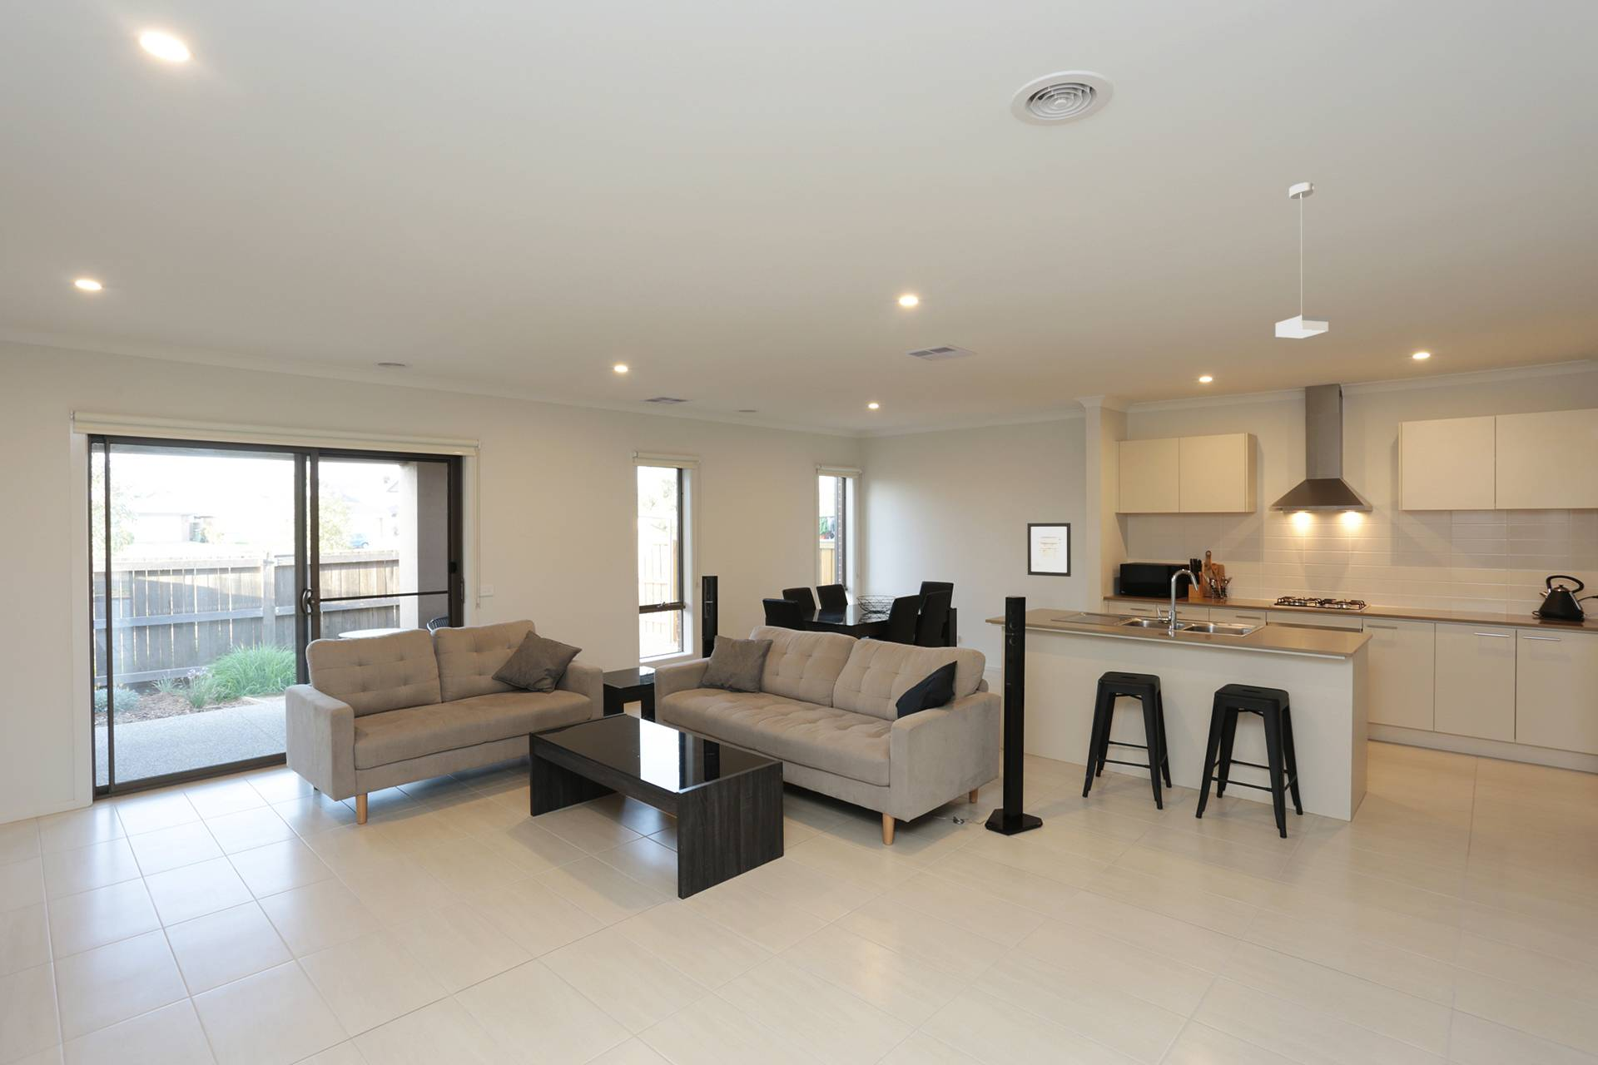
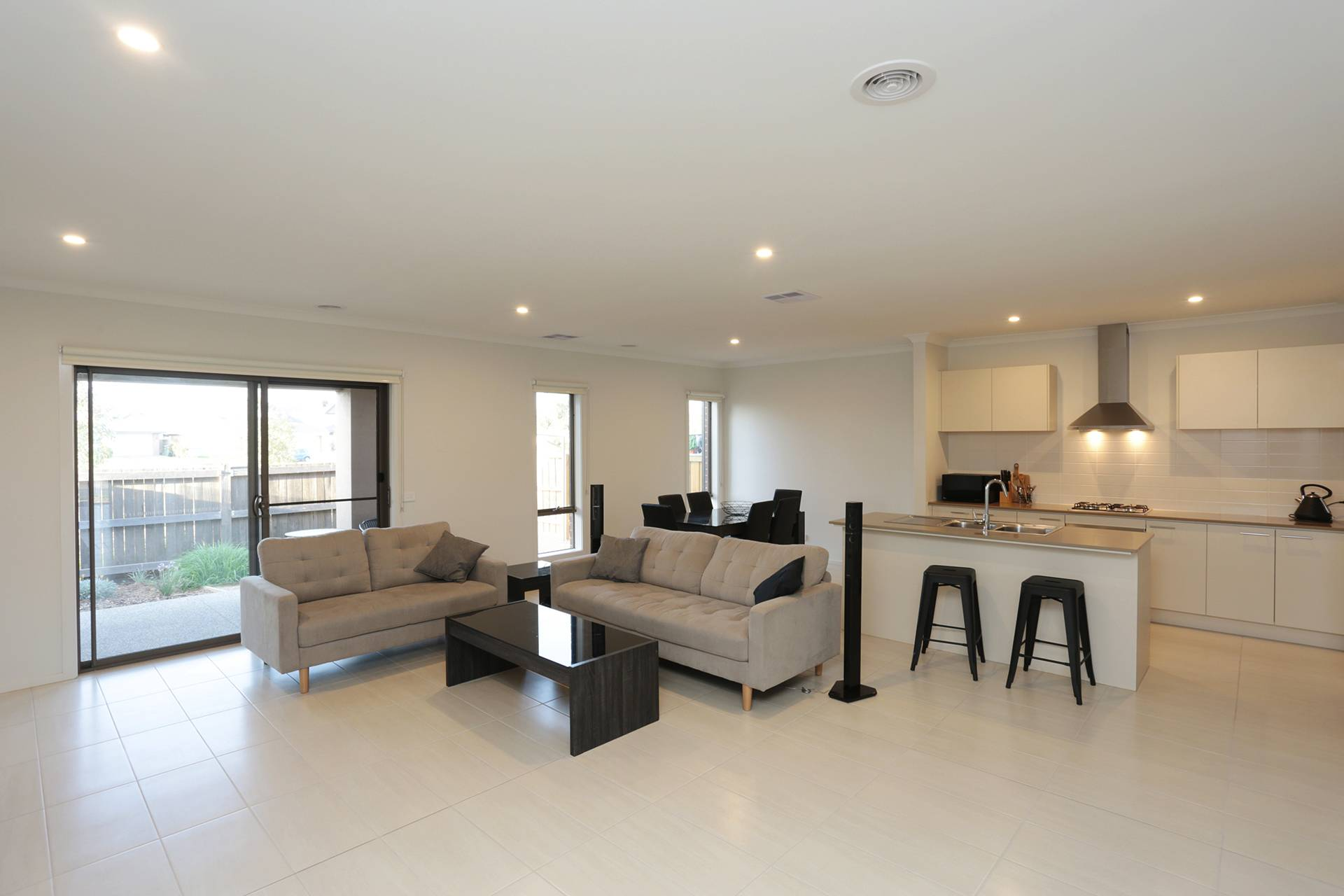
- pendant lamp (1301, 260)
- wall art (1049, 549)
